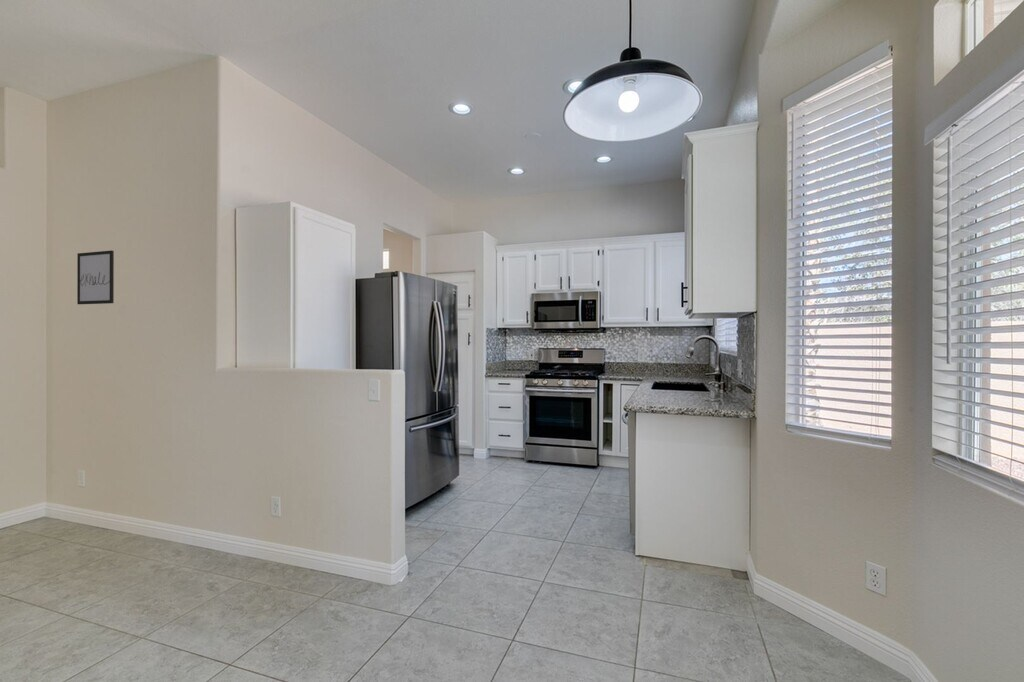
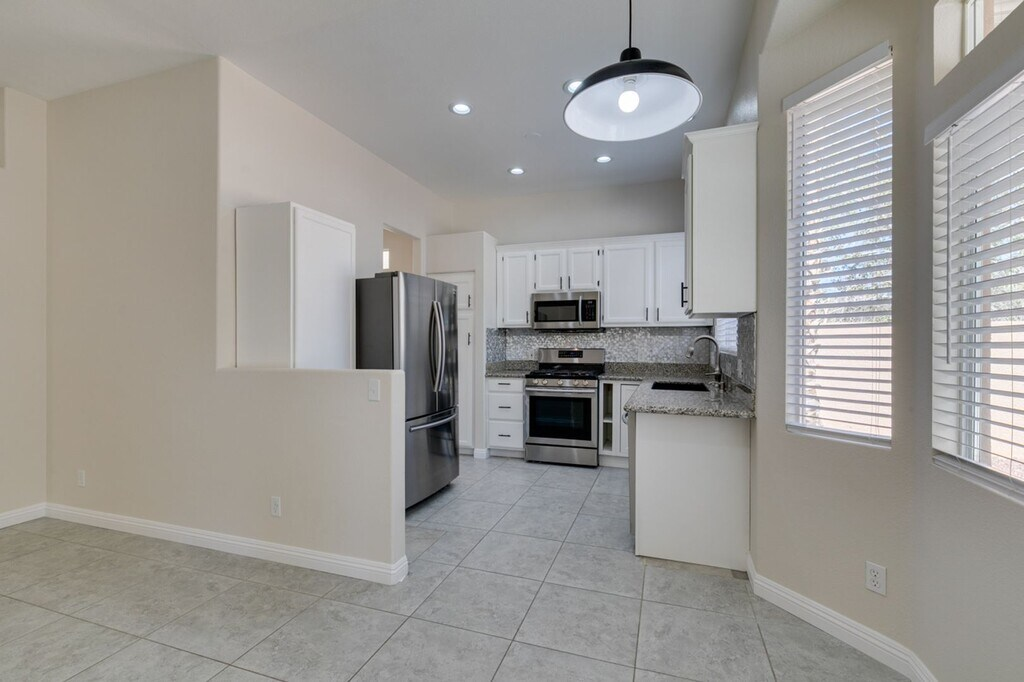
- wall art (95, 277)
